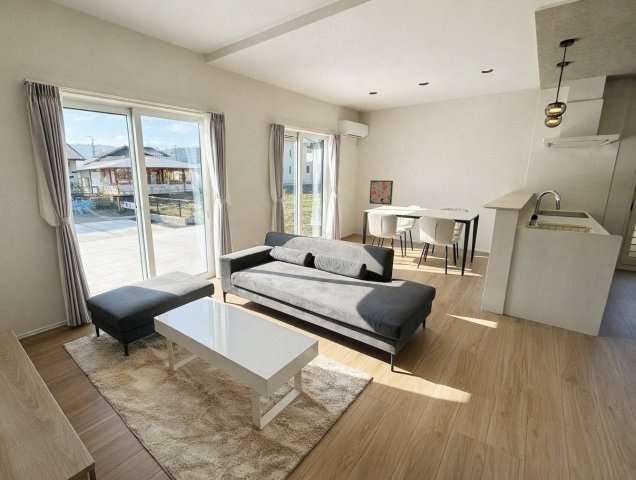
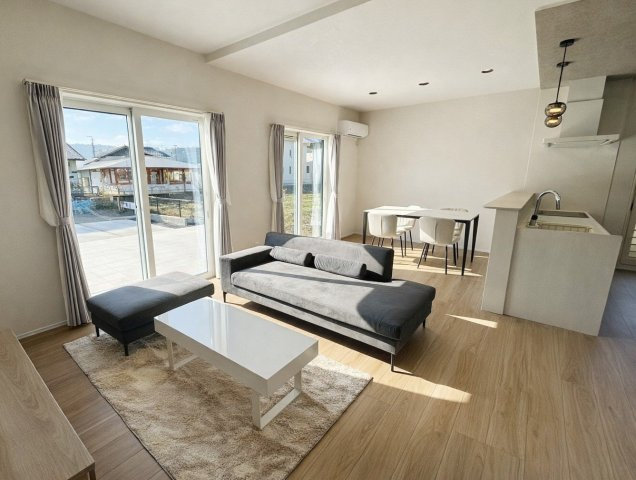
- wall art (380, 192)
